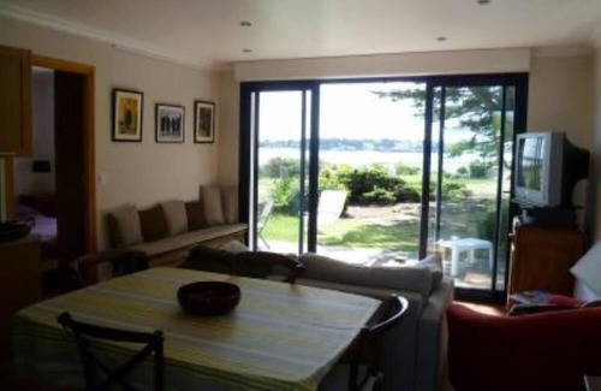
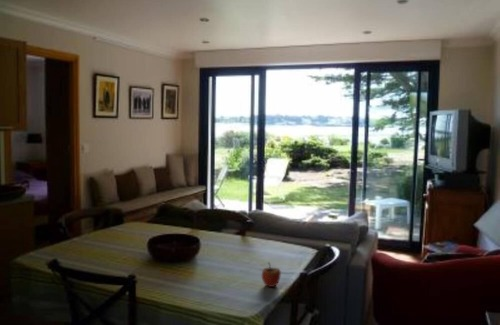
+ apple (270, 273)
